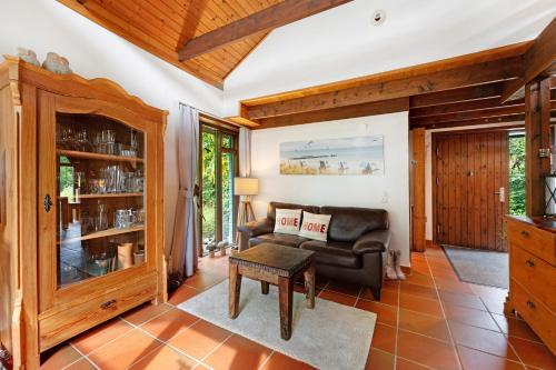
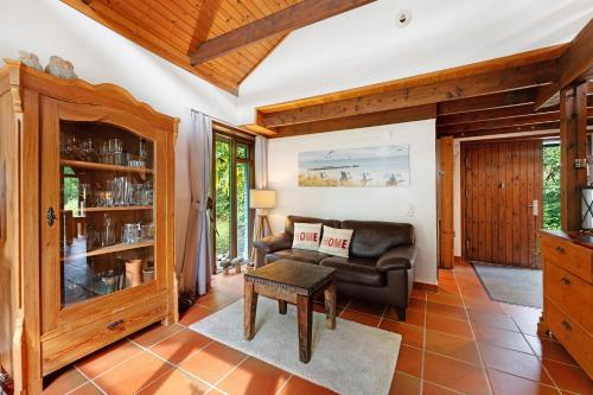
- boots (395, 262)
